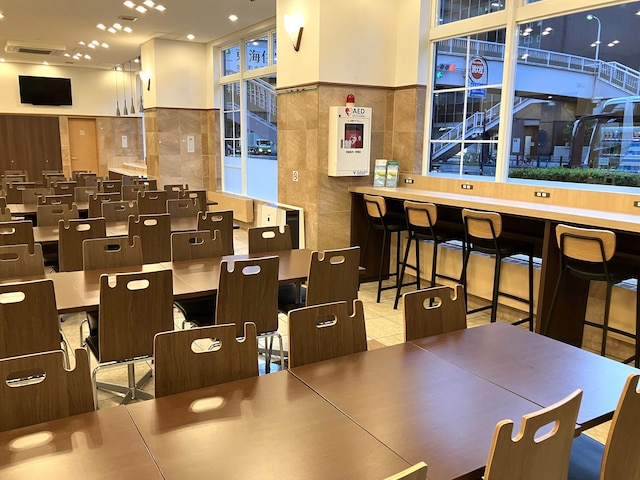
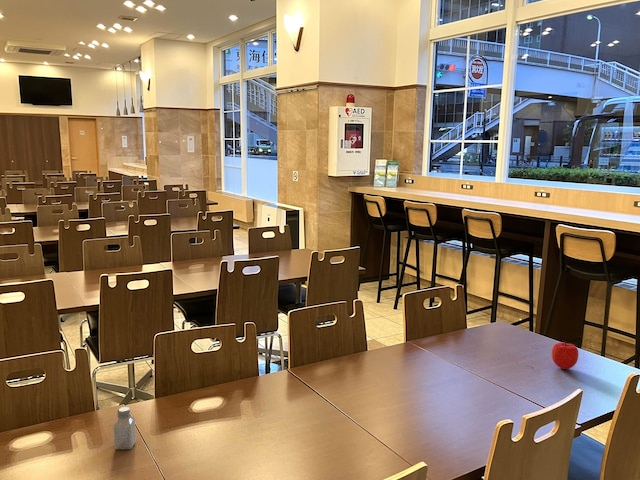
+ saltshaker (124, 427)
+ fruit (564, 354)
